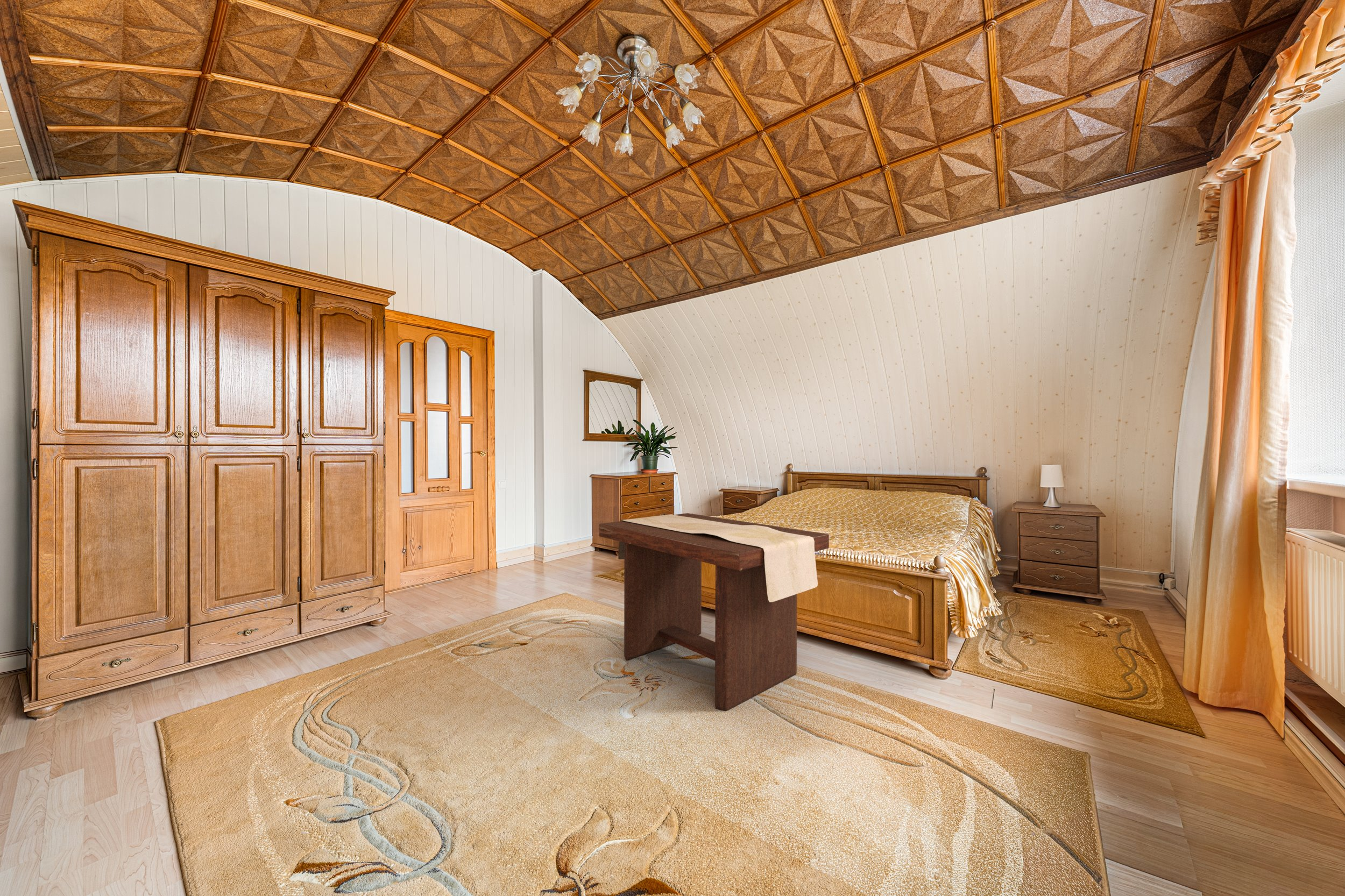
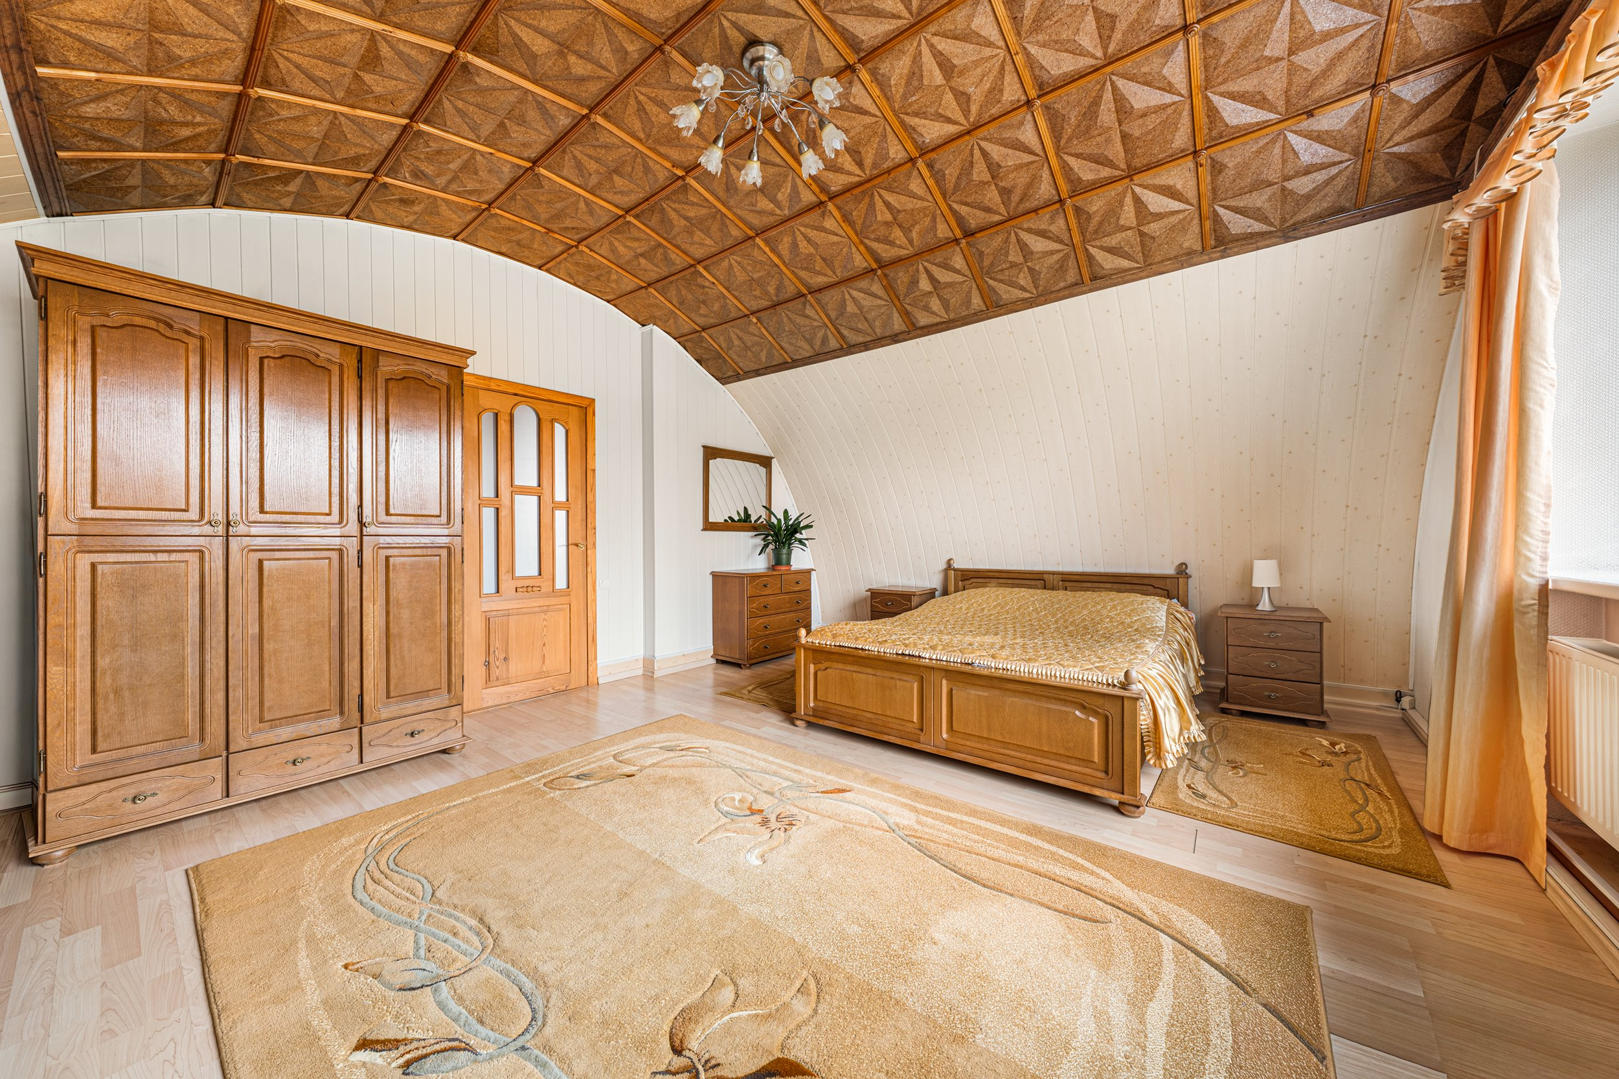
- bench (701, 595)
